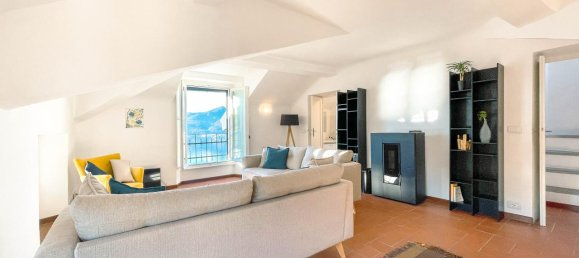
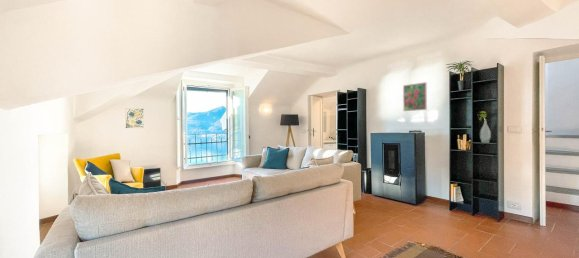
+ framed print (414, 97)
